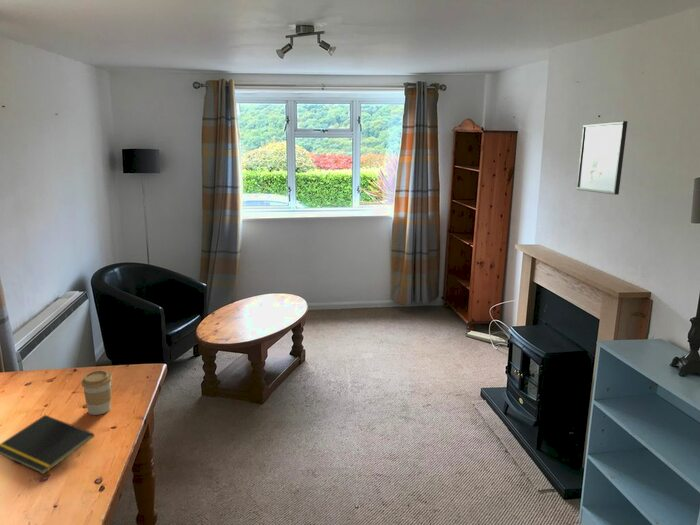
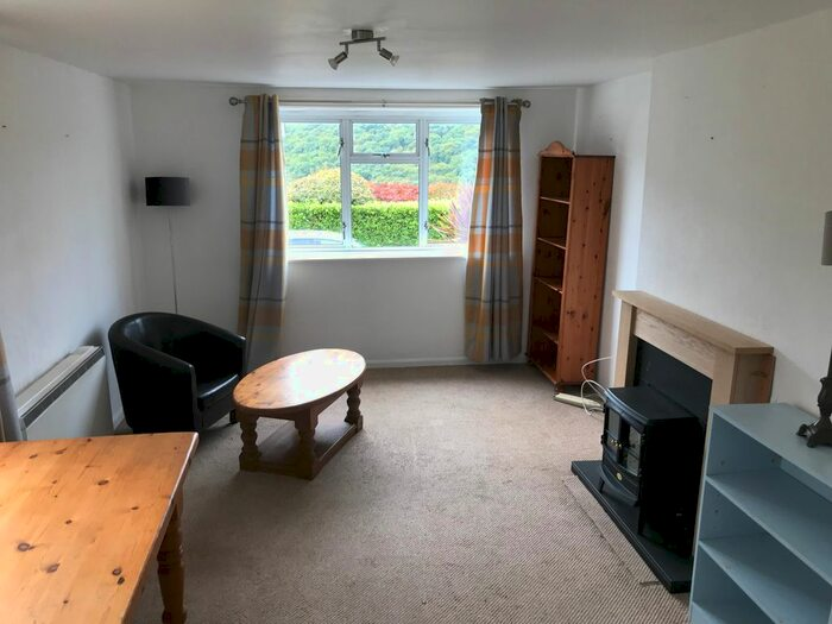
- notepad (44, 442)
- coffee cup (97, 392)
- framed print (600, 158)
